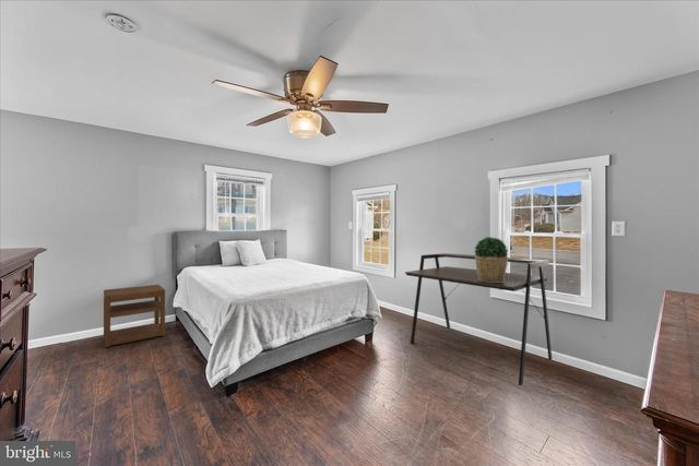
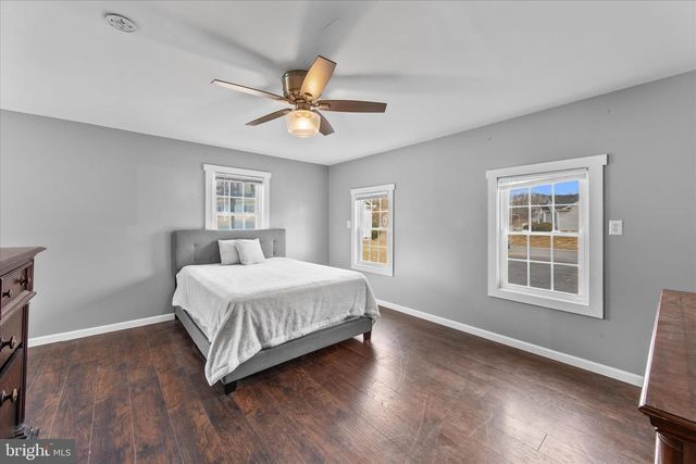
- potted plant (490, 259)
- nightstand (134, 312)
- desk (474, 285)
